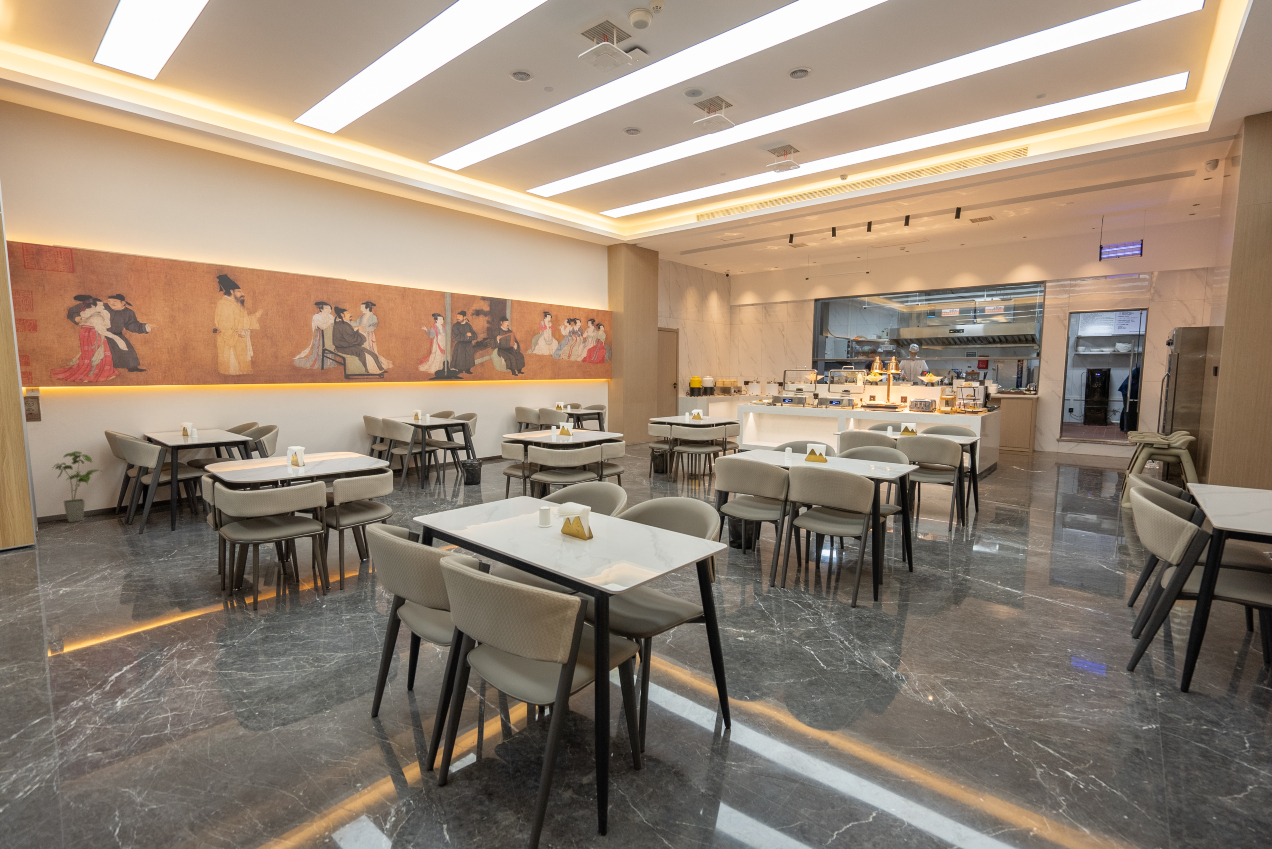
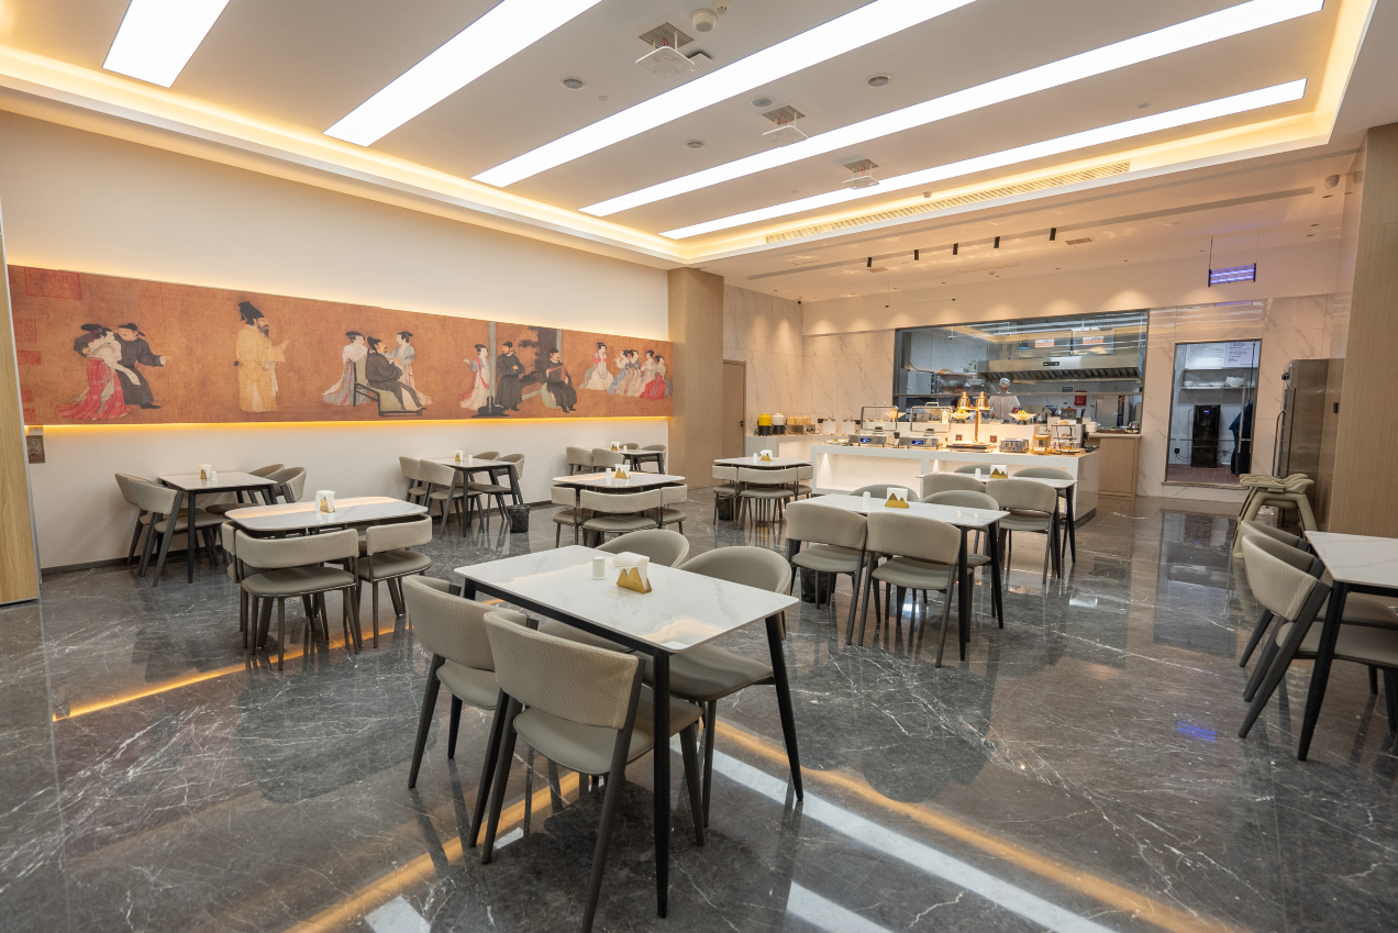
- house plant (79, 485)
